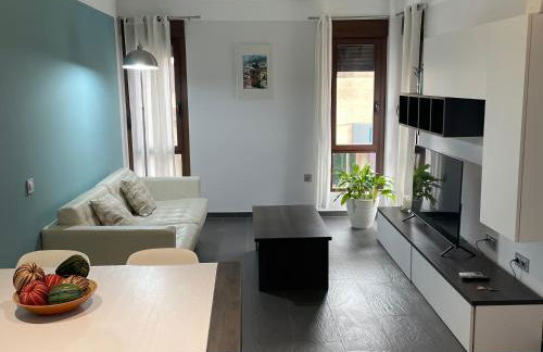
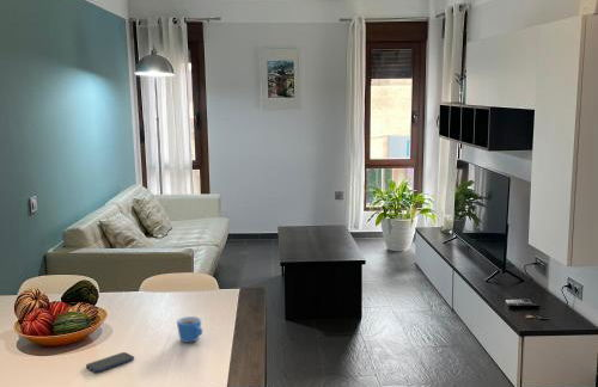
+ mug (191, 331)
+ smartphone (110, 361)
